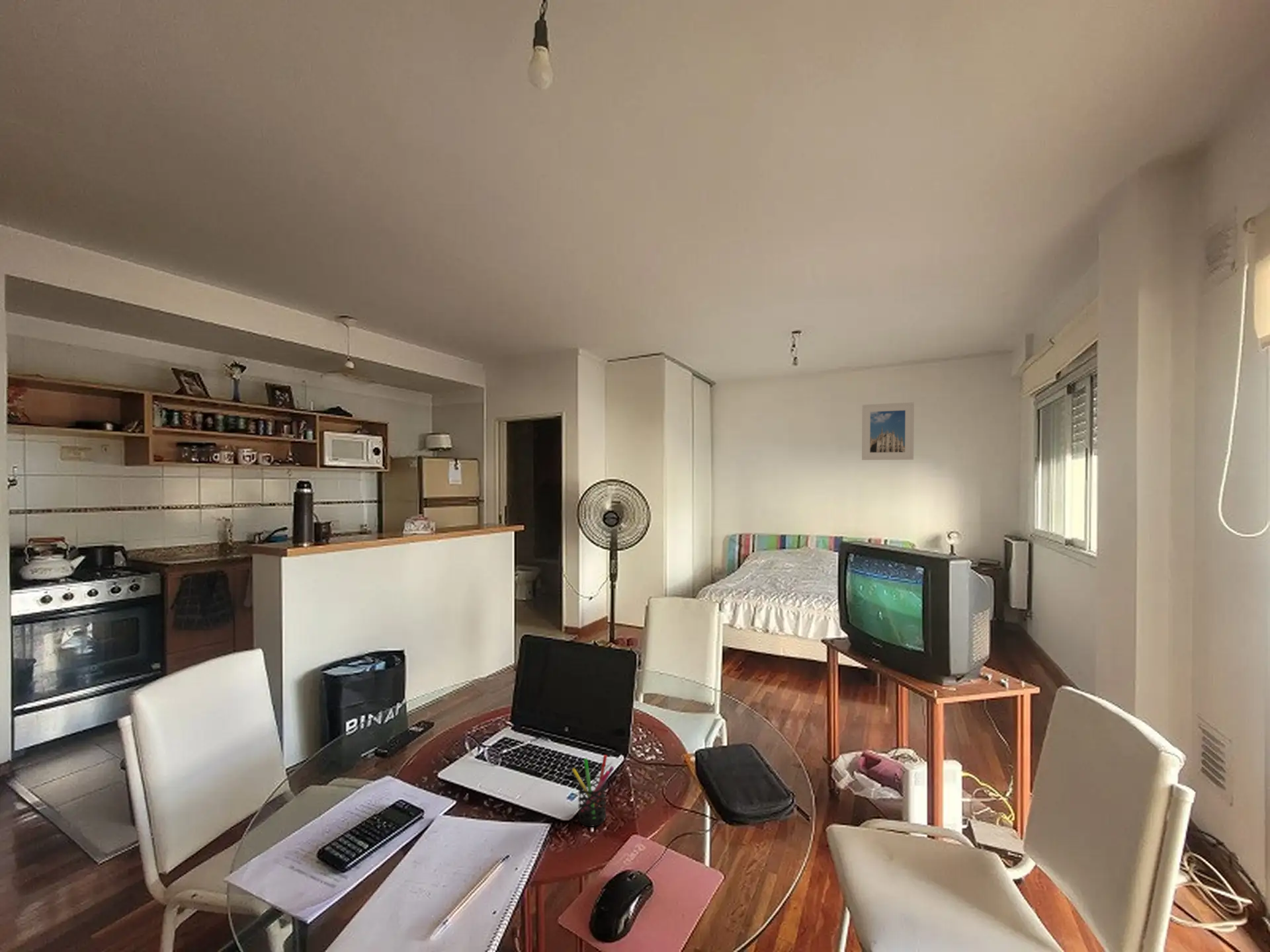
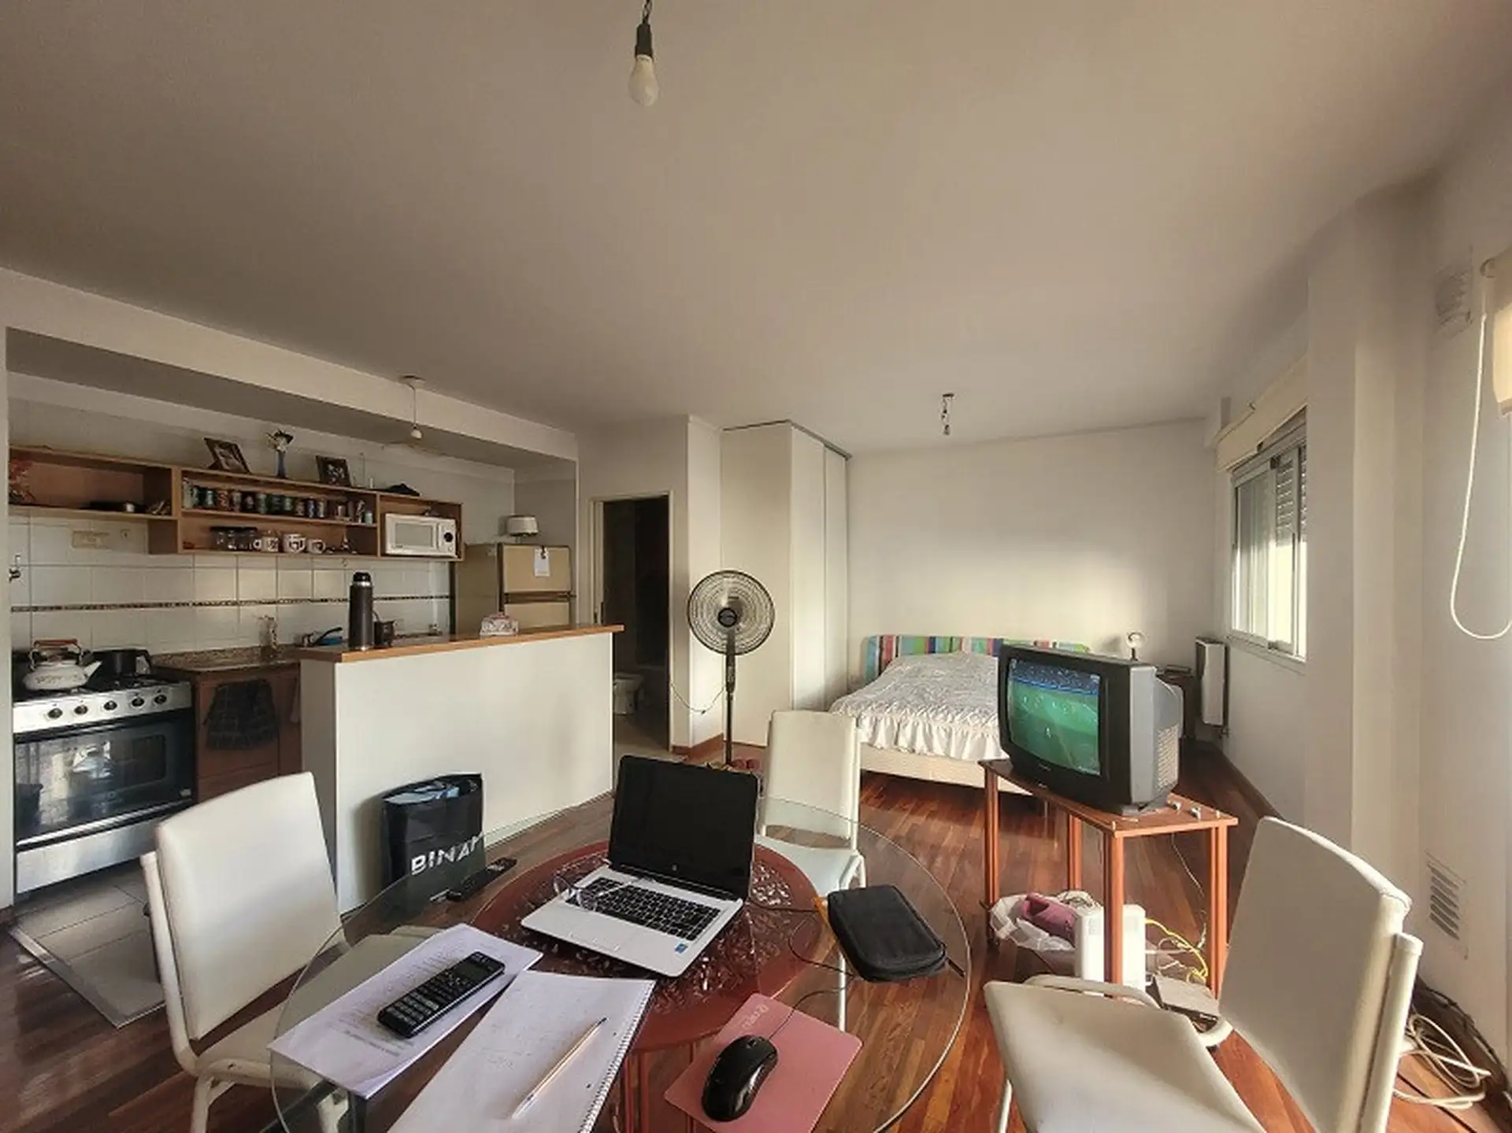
- pen holder (592, 785)
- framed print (887, 432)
